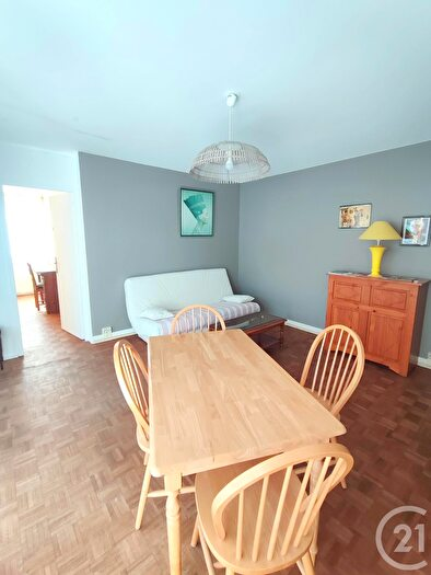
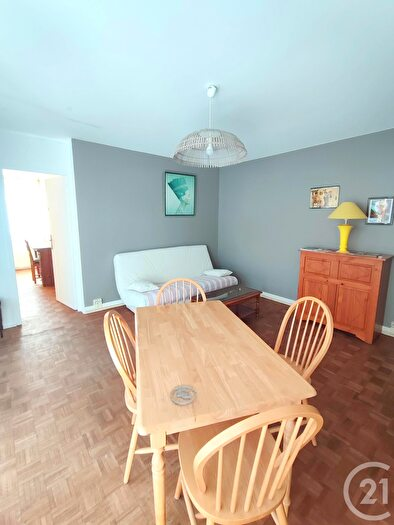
+ coaster (183, 394)
